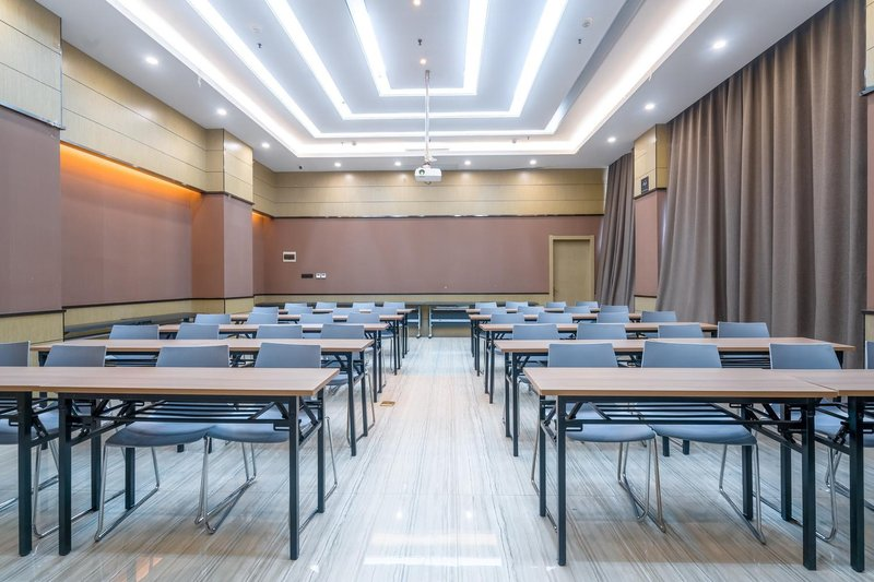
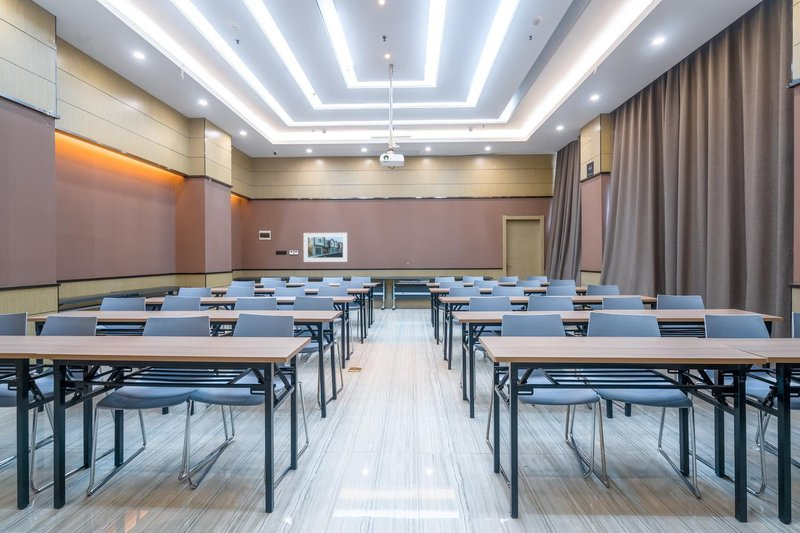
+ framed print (325, 247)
